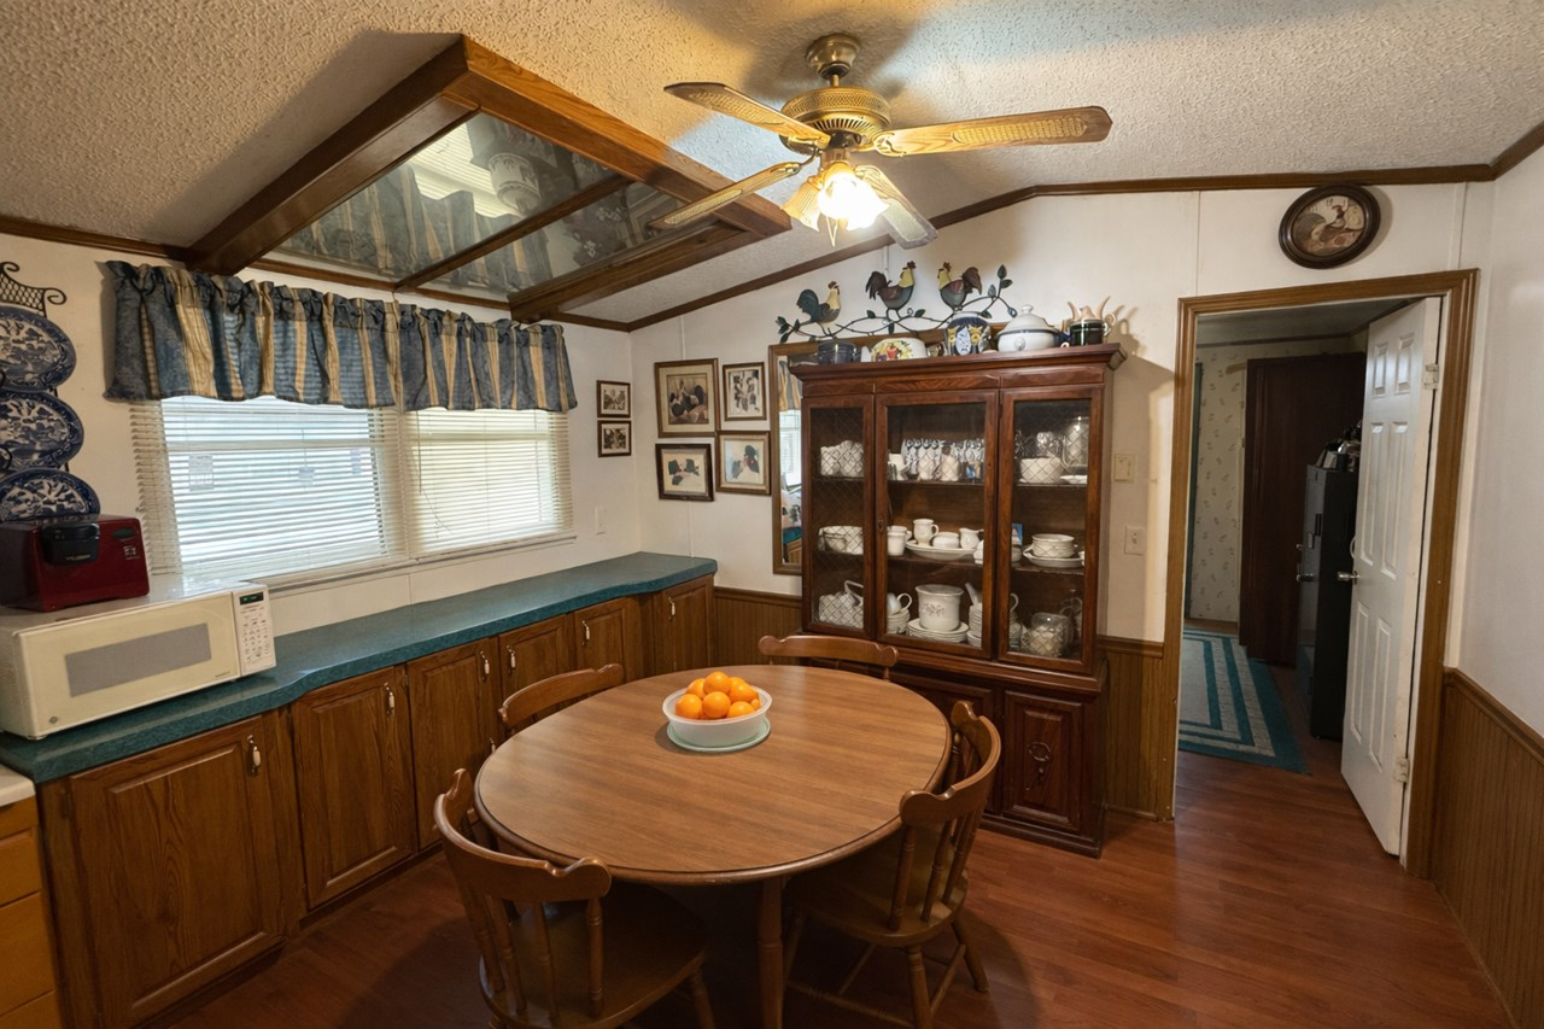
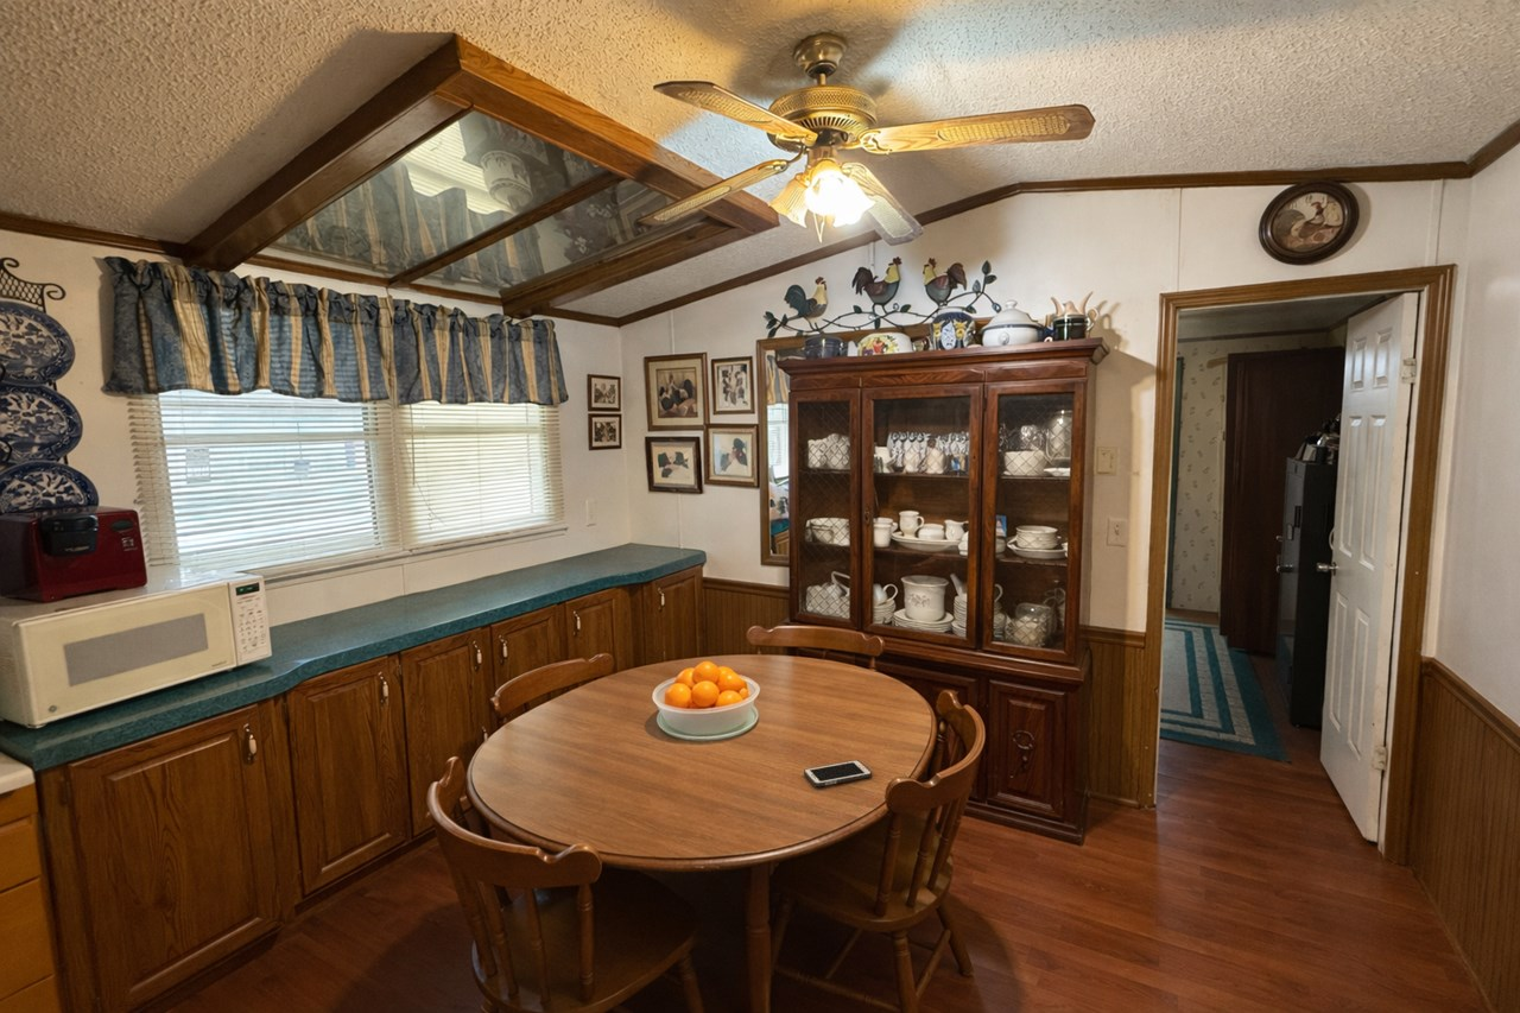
+ cell phone (837, 773)
